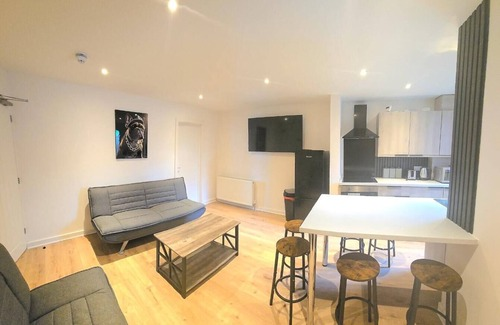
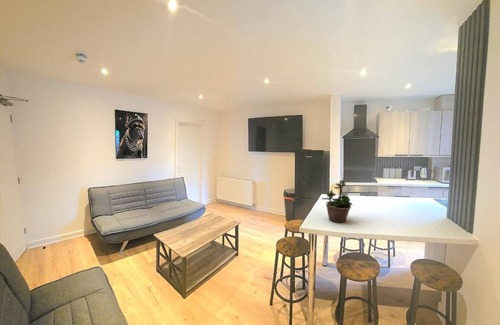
+ potted plant (339, 199)
